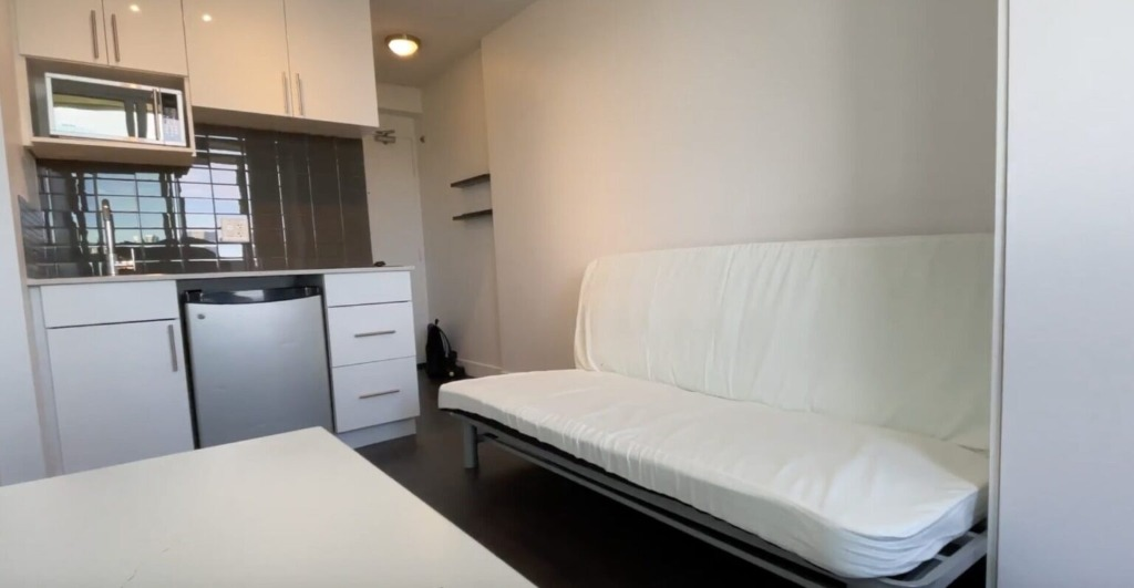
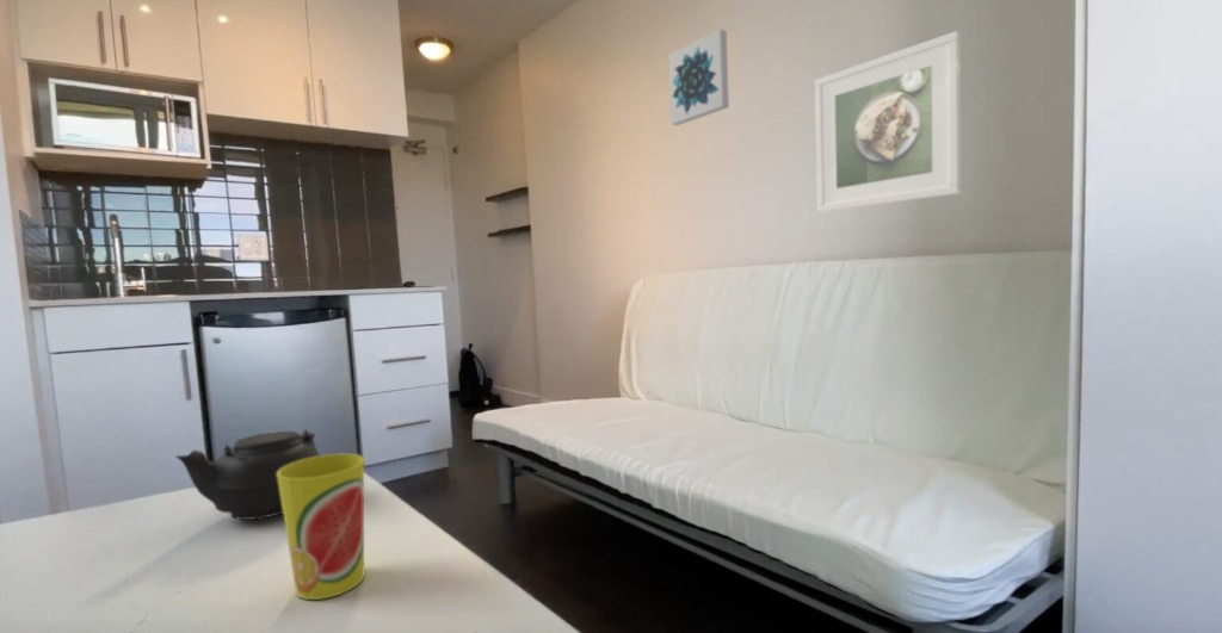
+ teapot (255, 476)
+ cup (326, 523)
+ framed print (881, 131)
+ wall art (697, 80)
